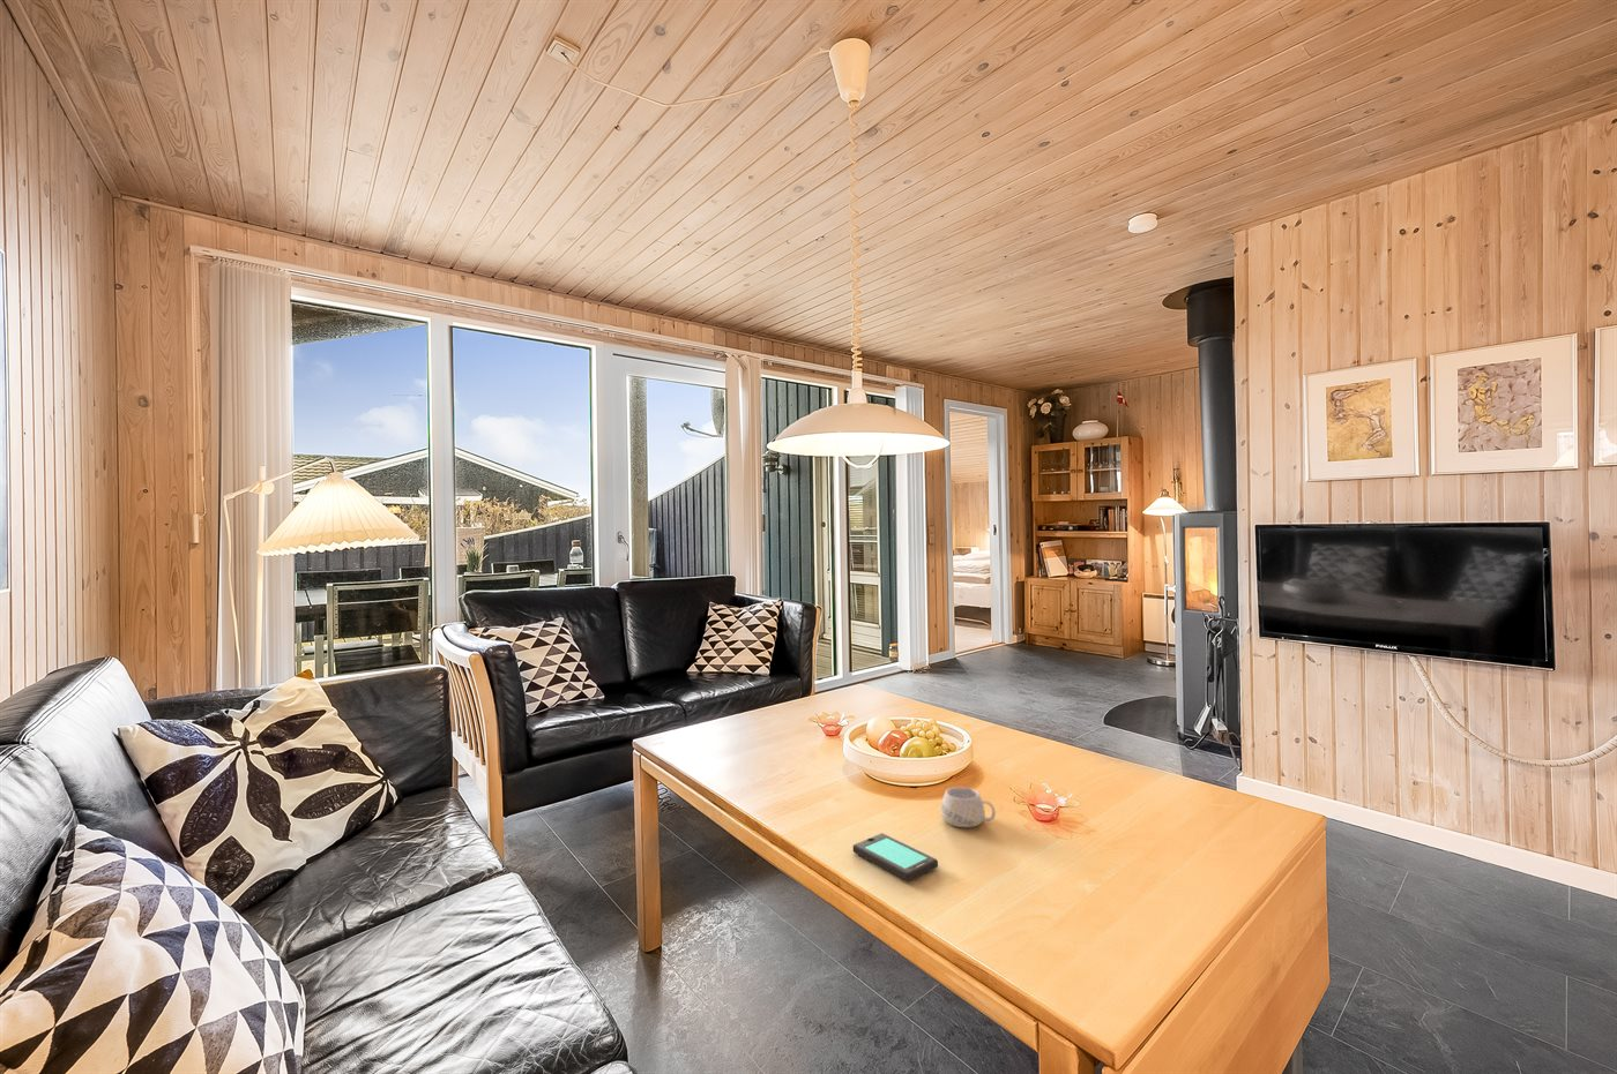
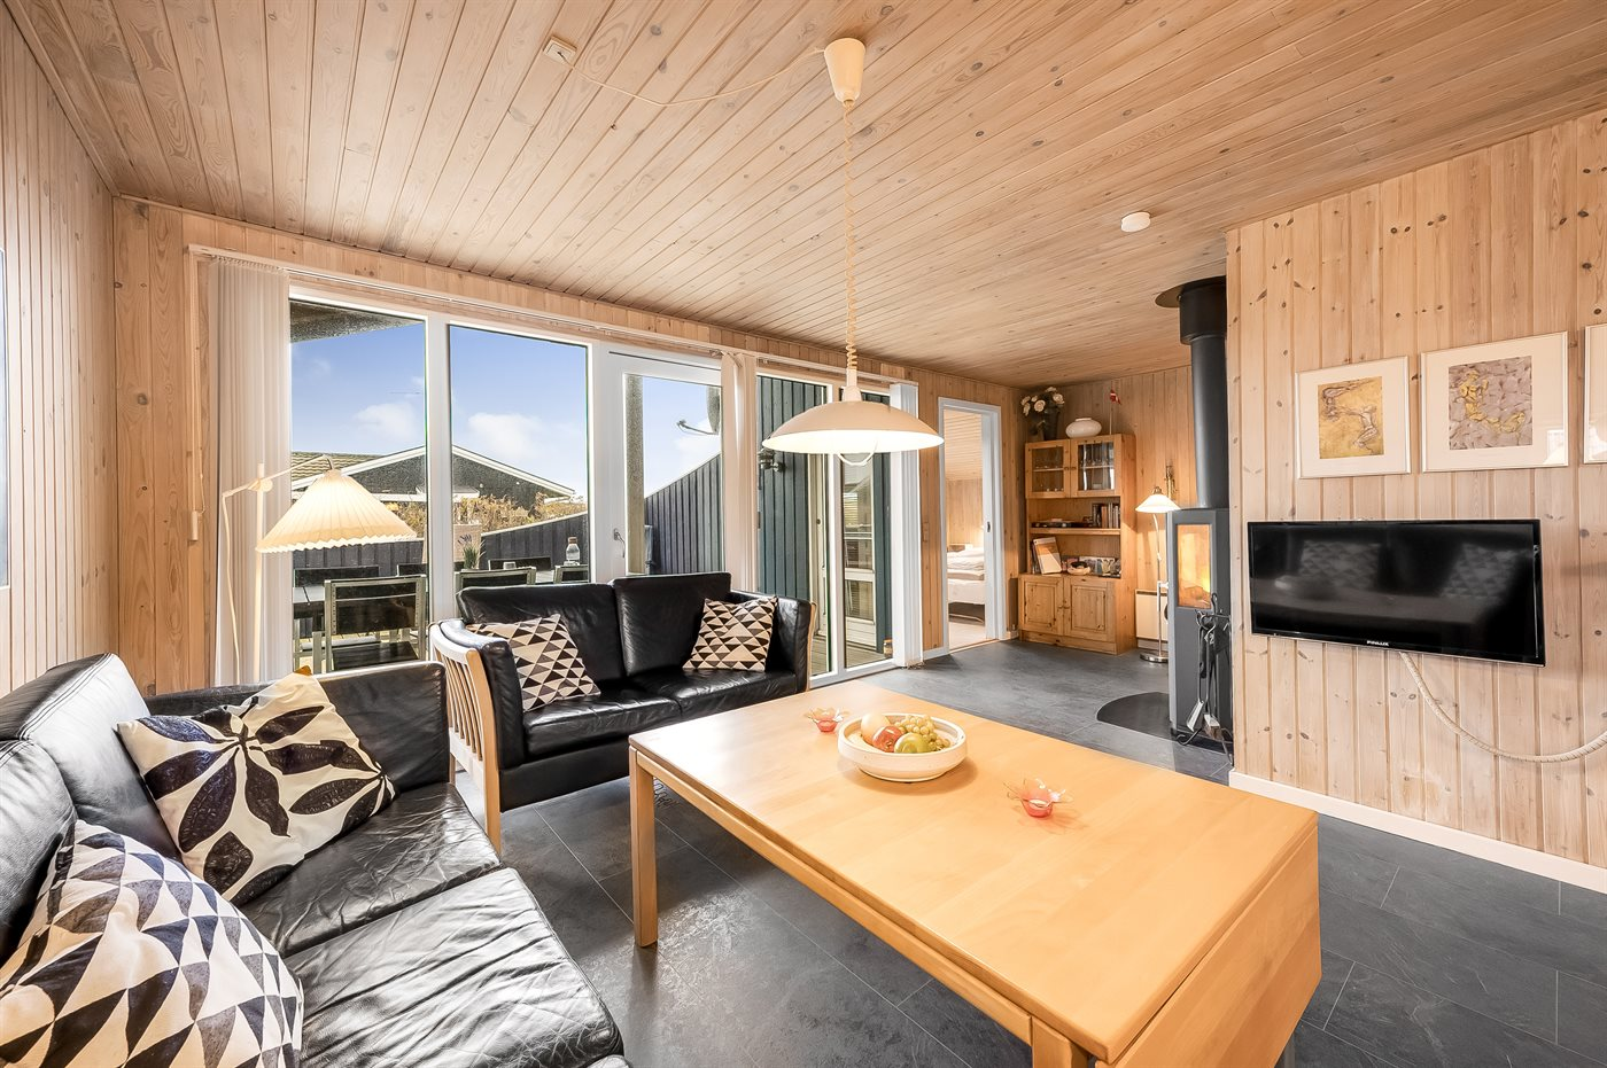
- smartphone (894, 855)
- mug (968, 808)
